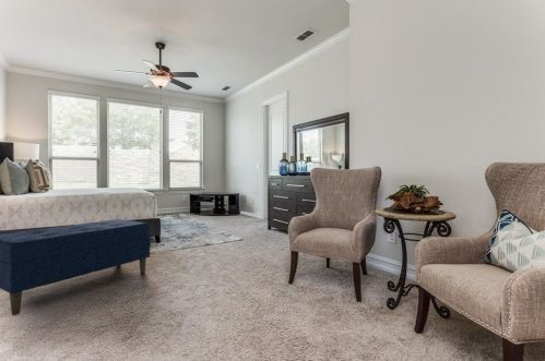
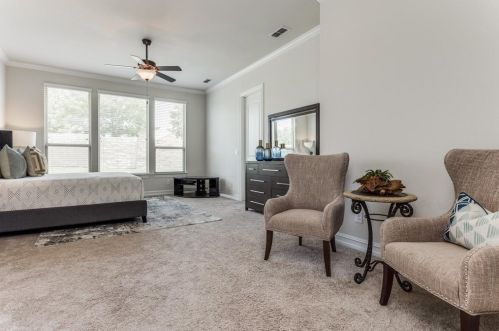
- bench (78, 256)
